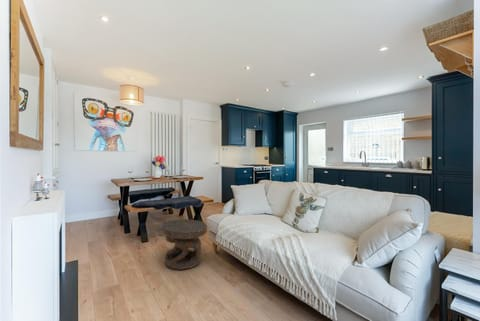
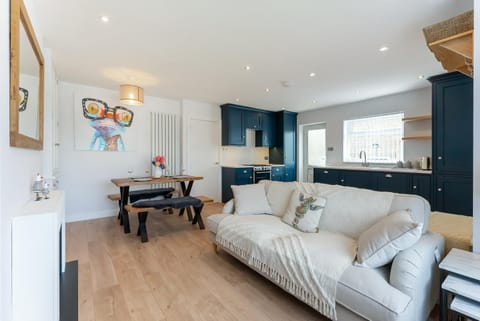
- carved stool (183, 242)
